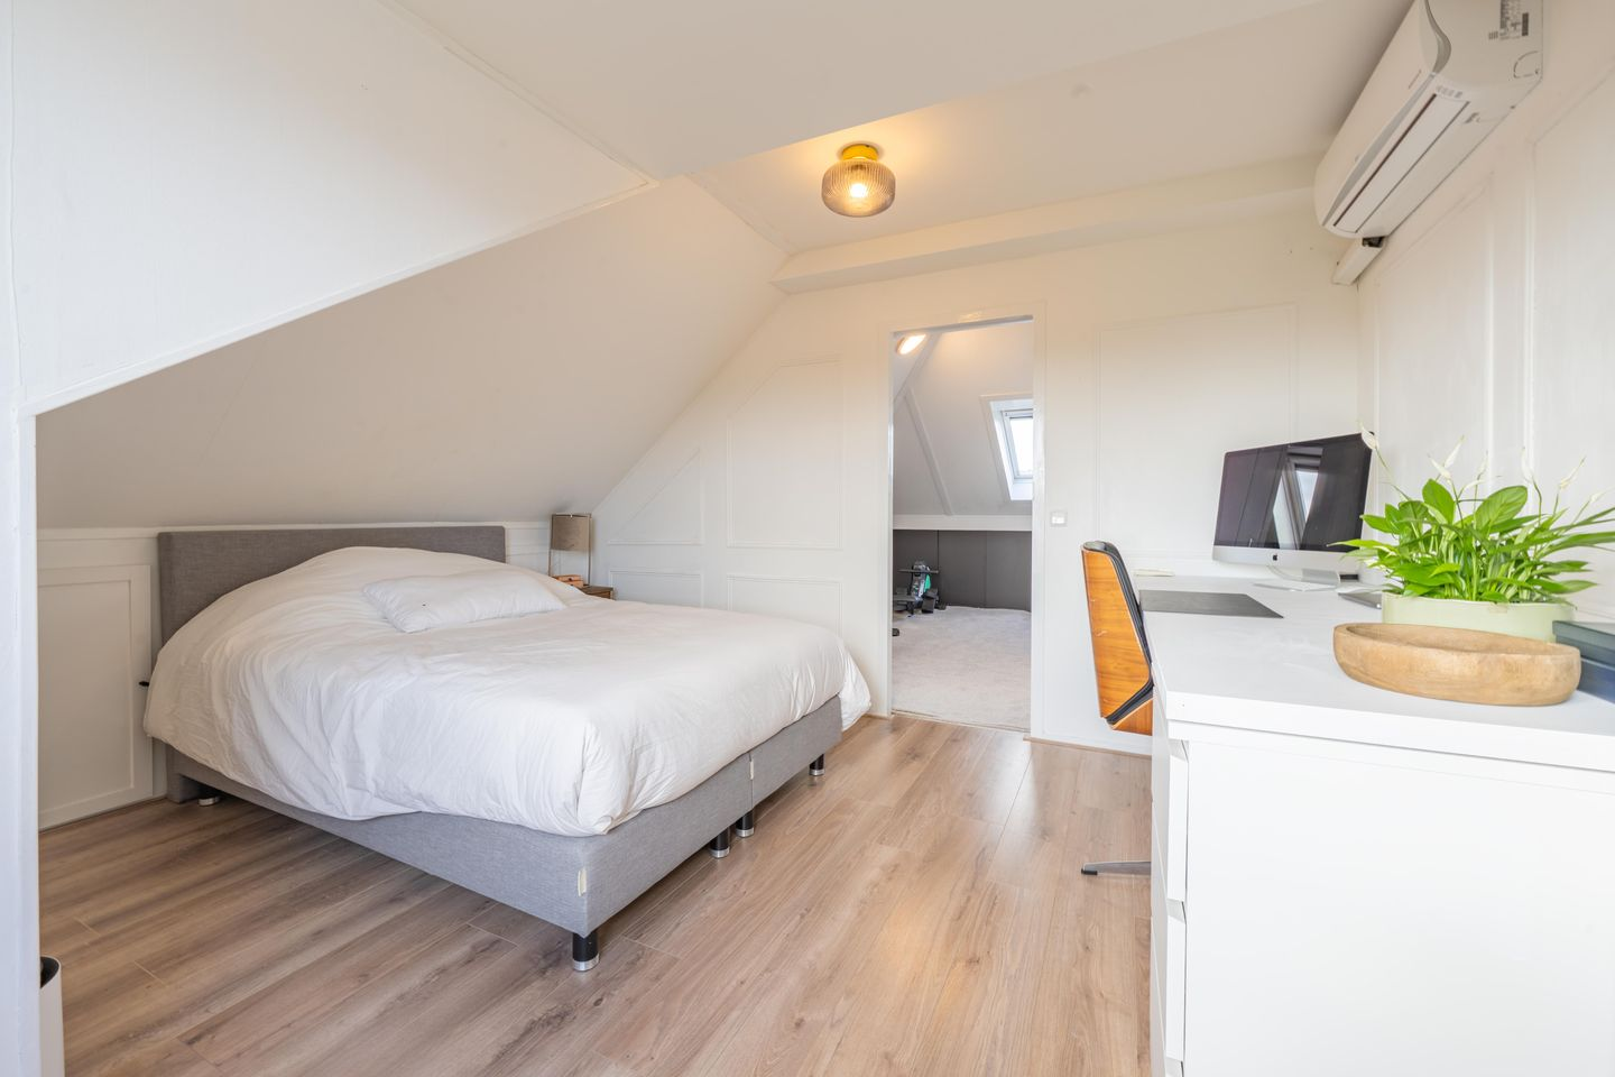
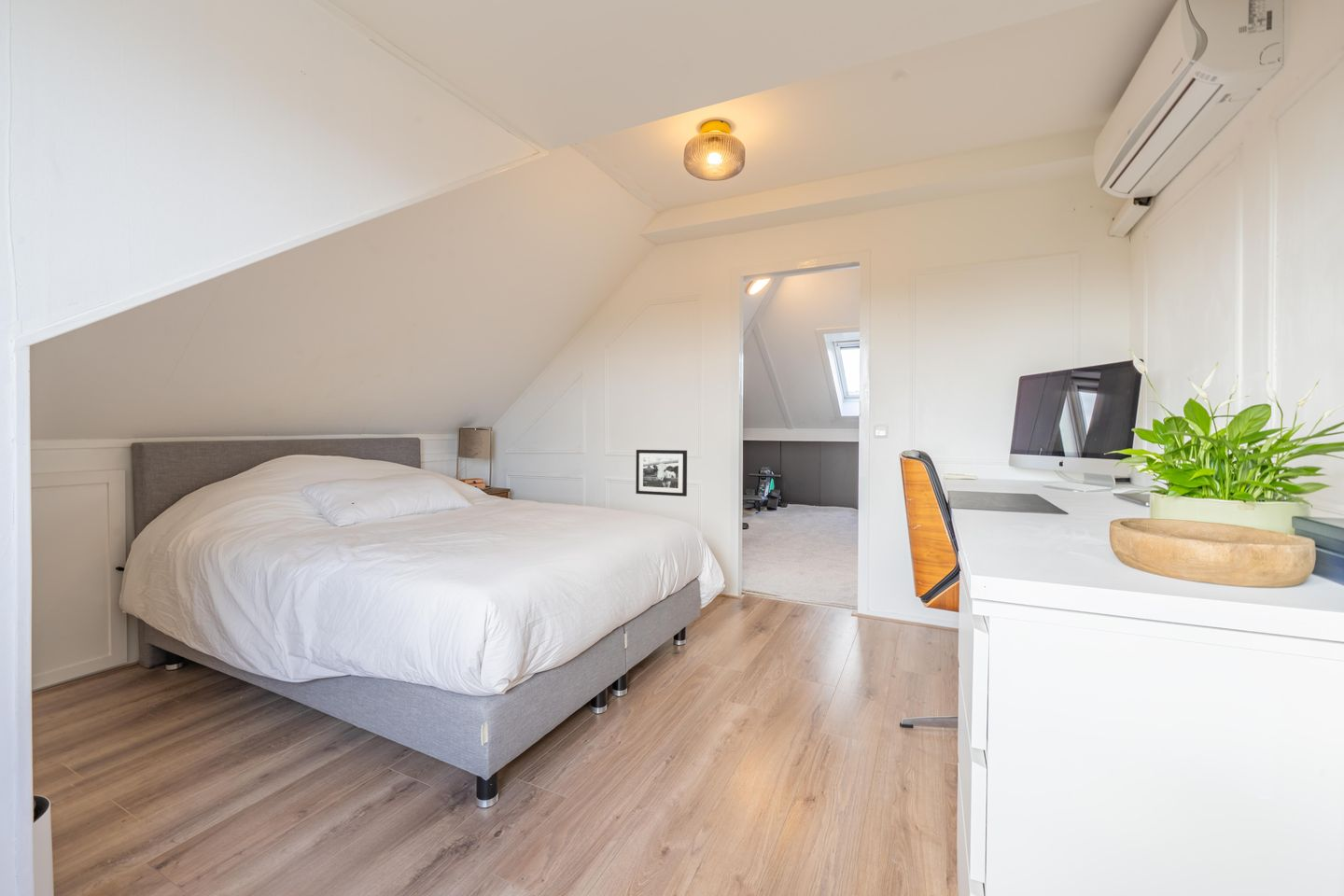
+ picture frame (661, 472)
